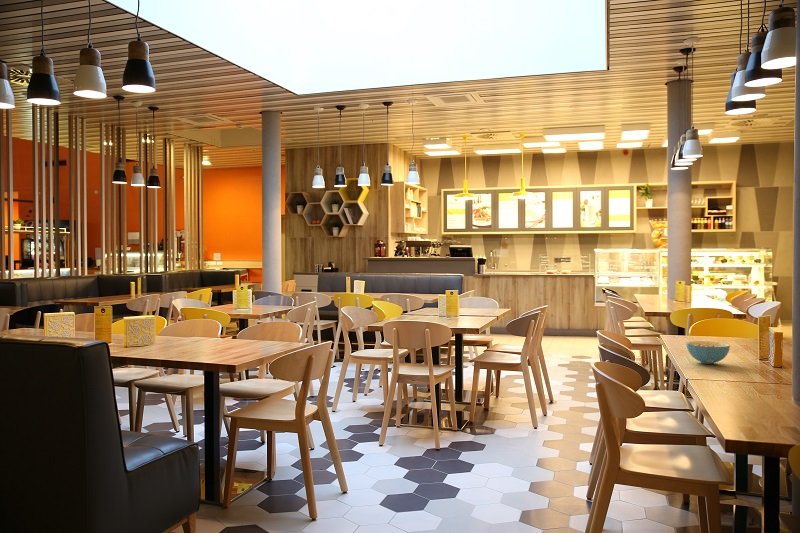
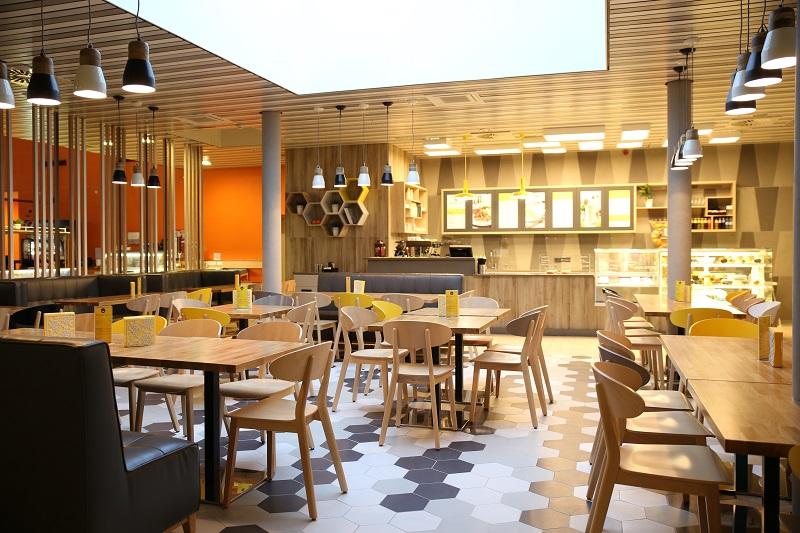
- cereal bowl (707, 353)
